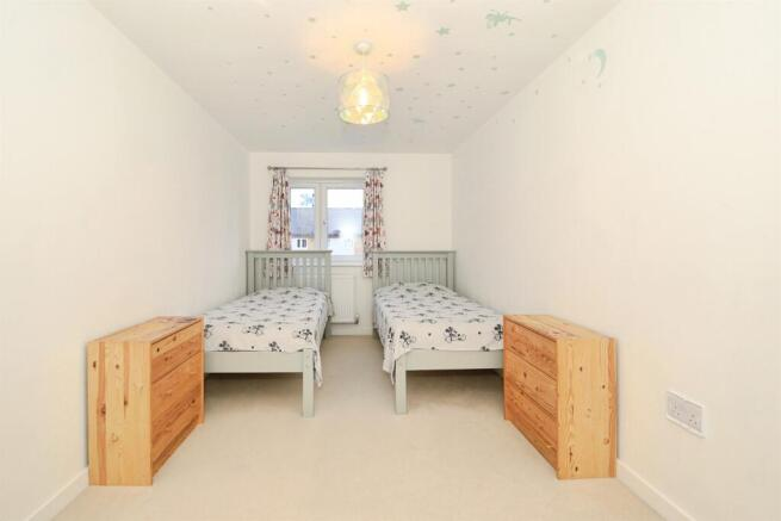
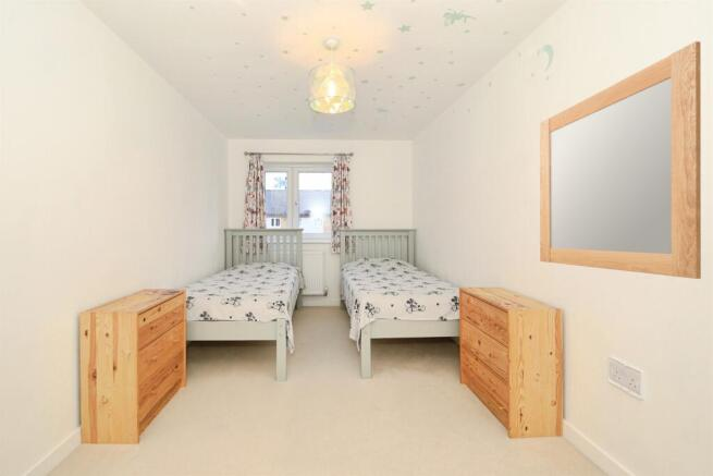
+ home mirror (599, 180)
